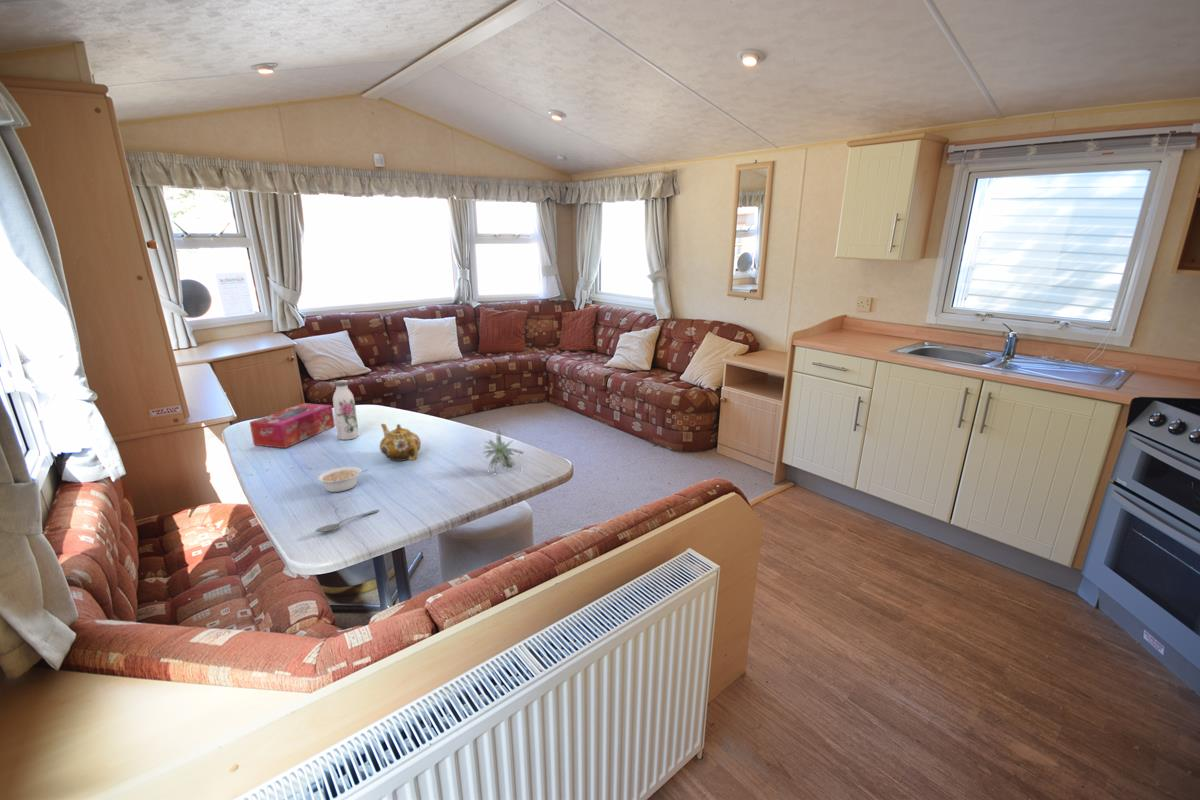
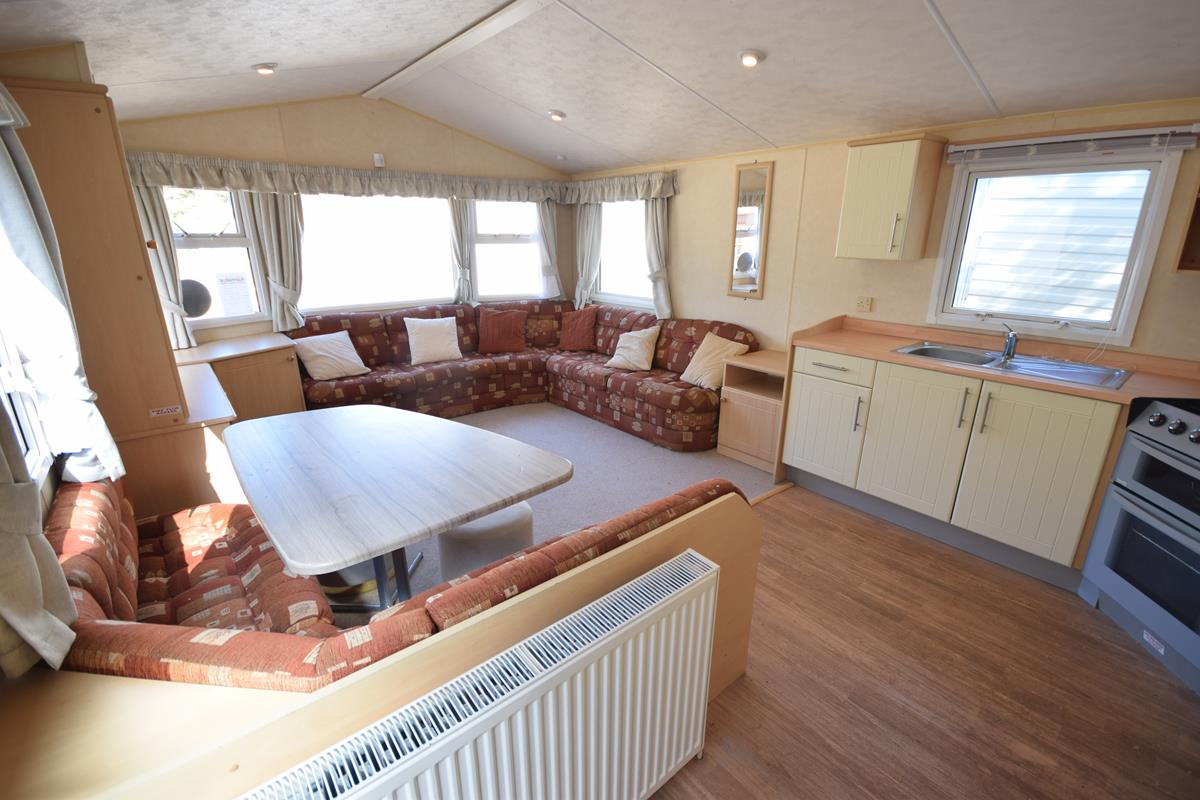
- water bottle (344, 409)
- spoon (349, 518)
- succulent plant (498, 450)
- teapot (399, 440)
- legume (342, 478)
- tissue box (294, 424)
